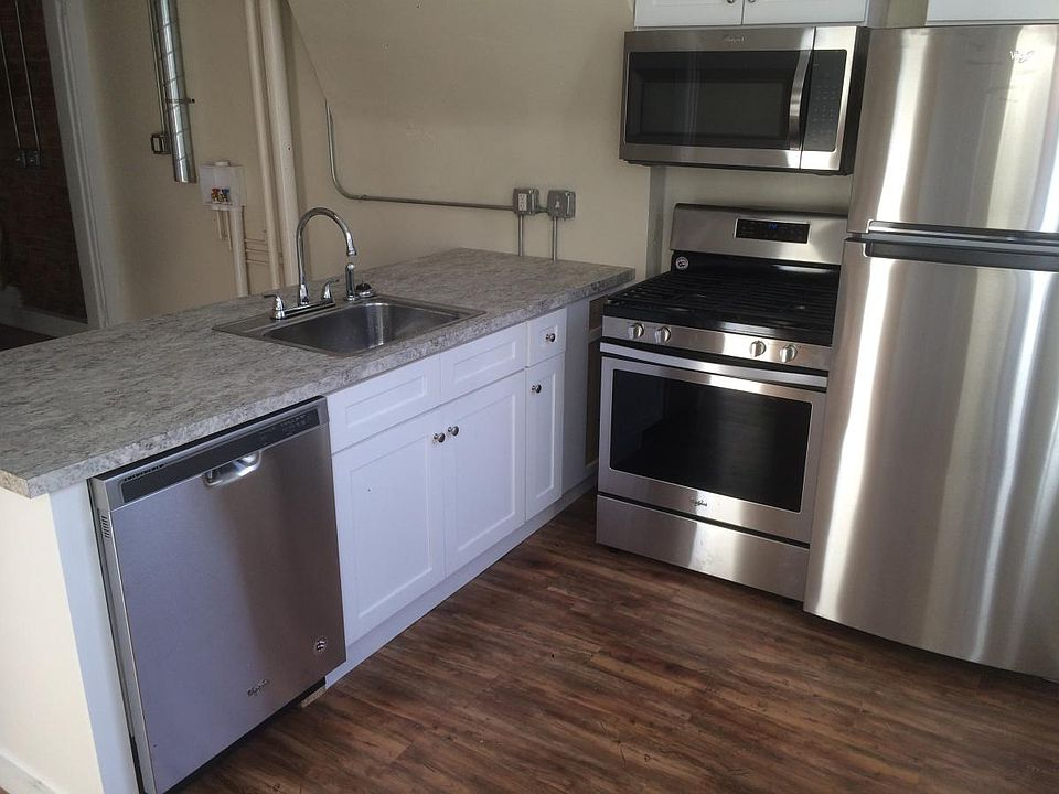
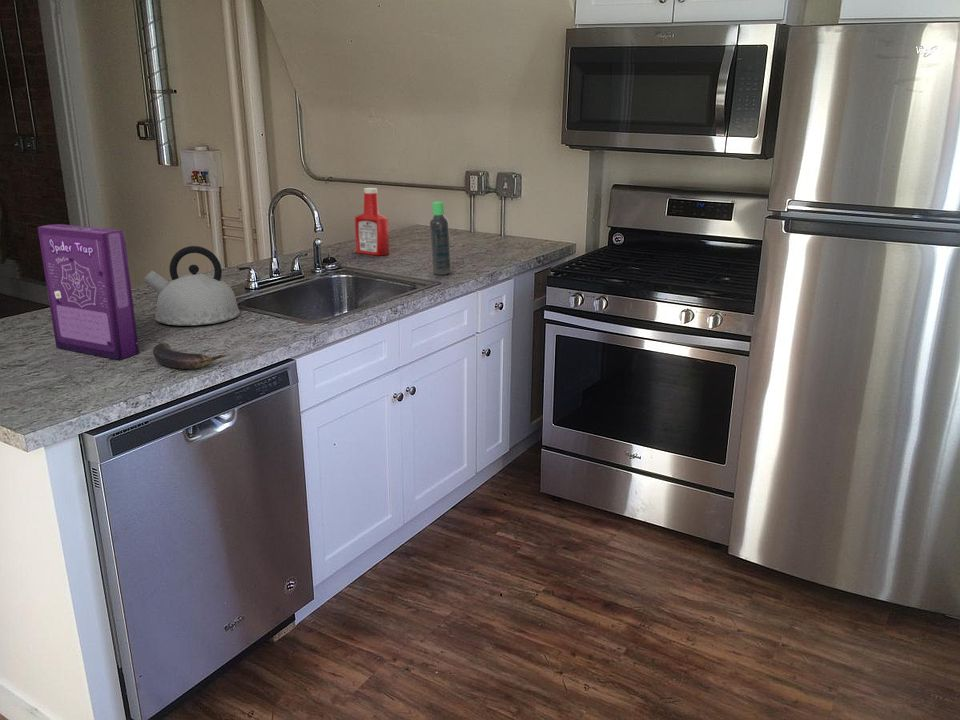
+ banana (181, 356)
+ kettle (190, 281)
+ soap bottle (371, 221)
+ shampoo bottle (440, 238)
+ cereal box (88, 290)
